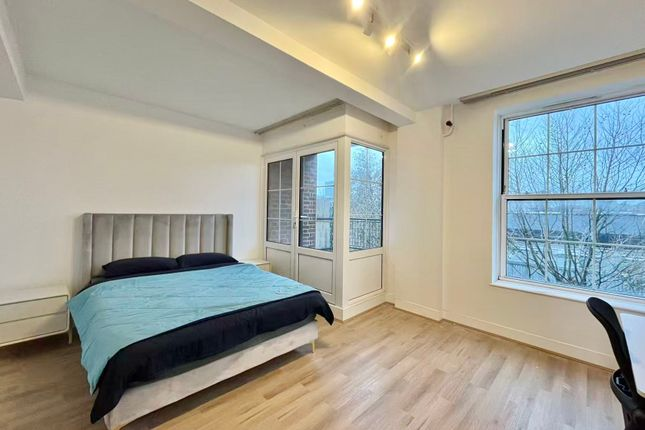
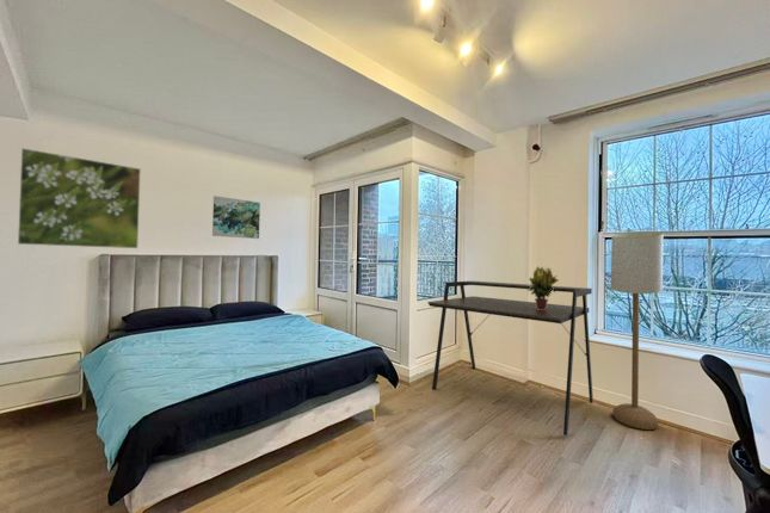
+ potted plant (541, 288)
+ floor lamp (635, 325)
+ desk (510, 316)
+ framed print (85, 203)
+ wall art (236, 218)
